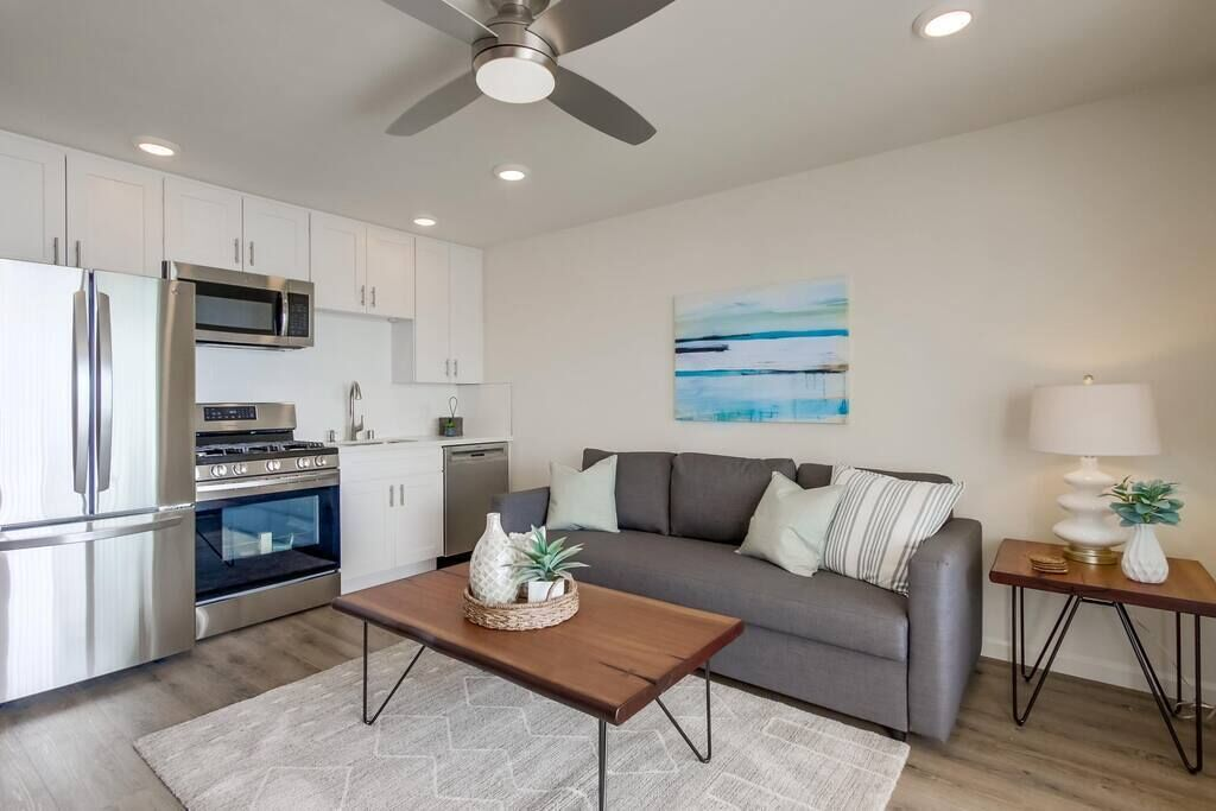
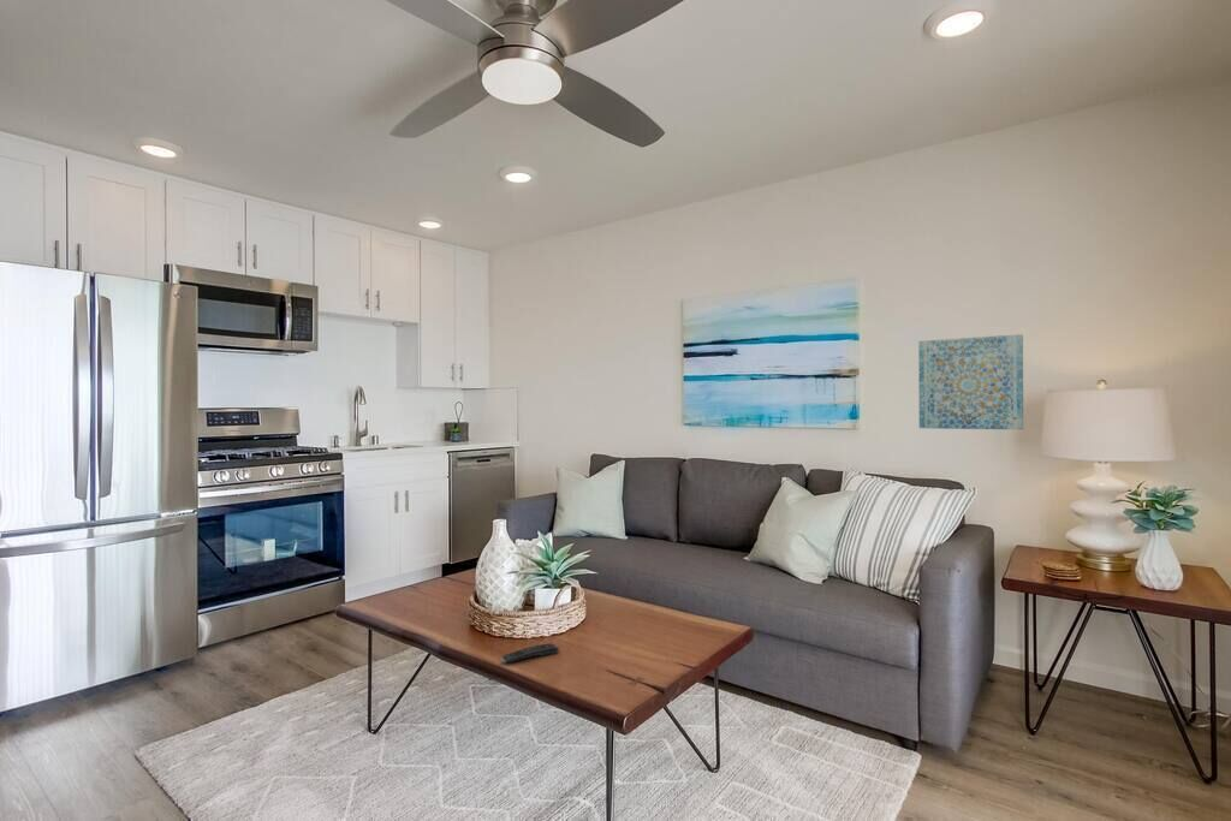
+ remote control (529, 653)
+ wall art (969, 383)
